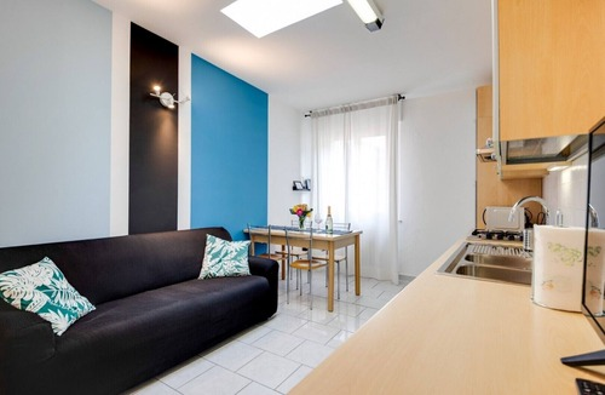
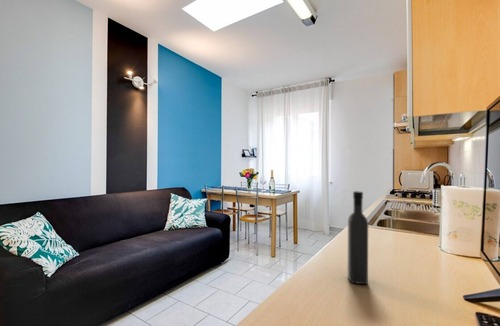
+ wine bottle (357, 236)
